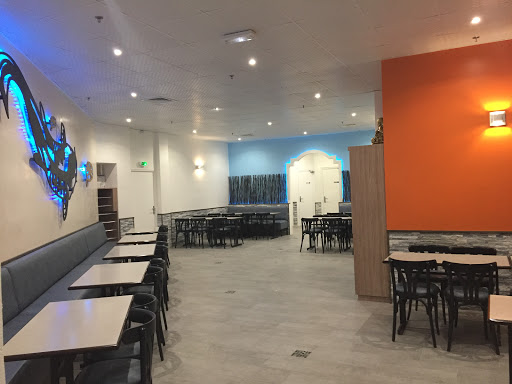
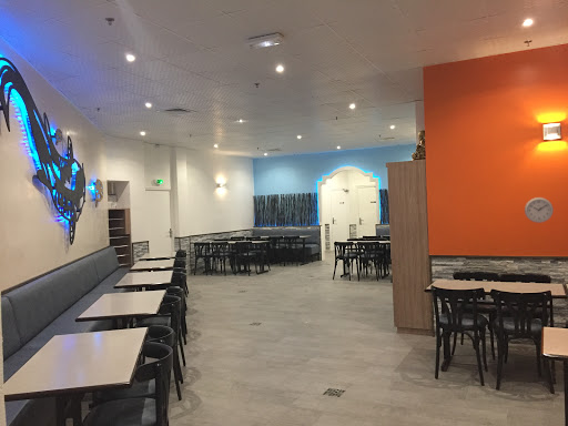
+ wall clock (538, 210)
